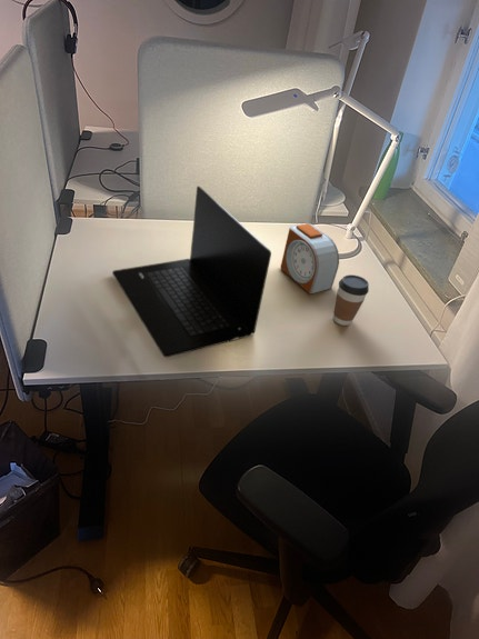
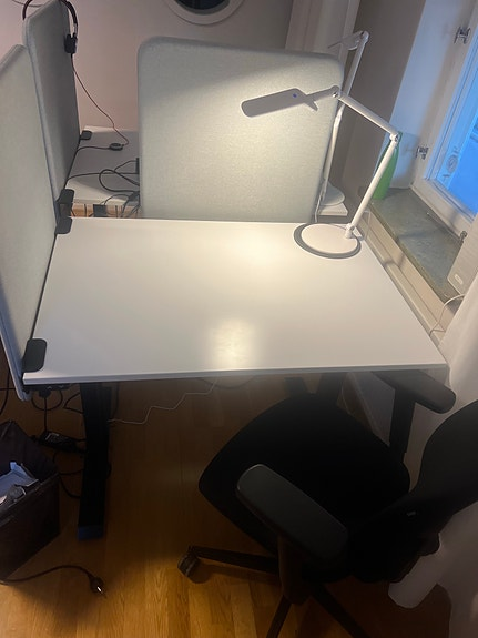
- coffee cup (348, 301)
- alarm clock (309, 256)
- laptop (182, 263)
